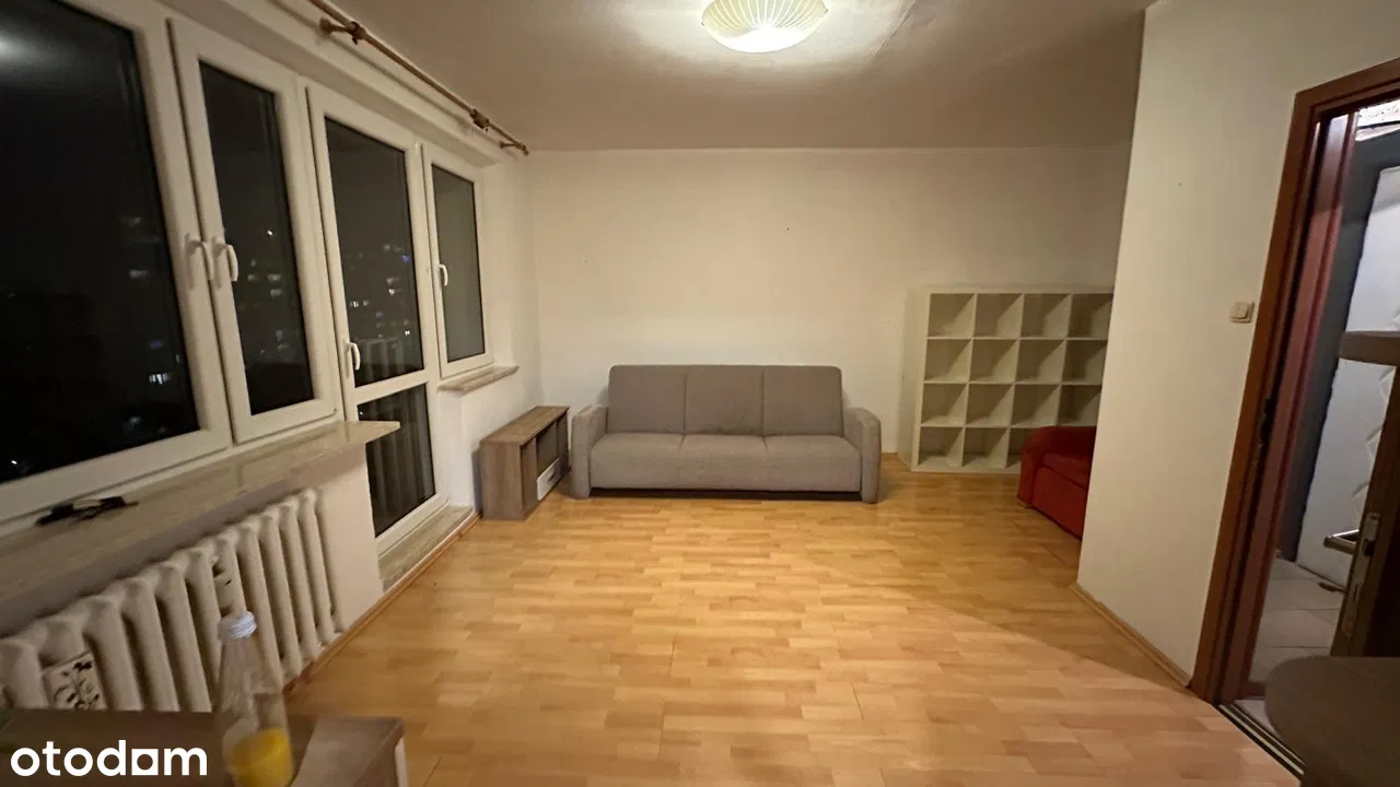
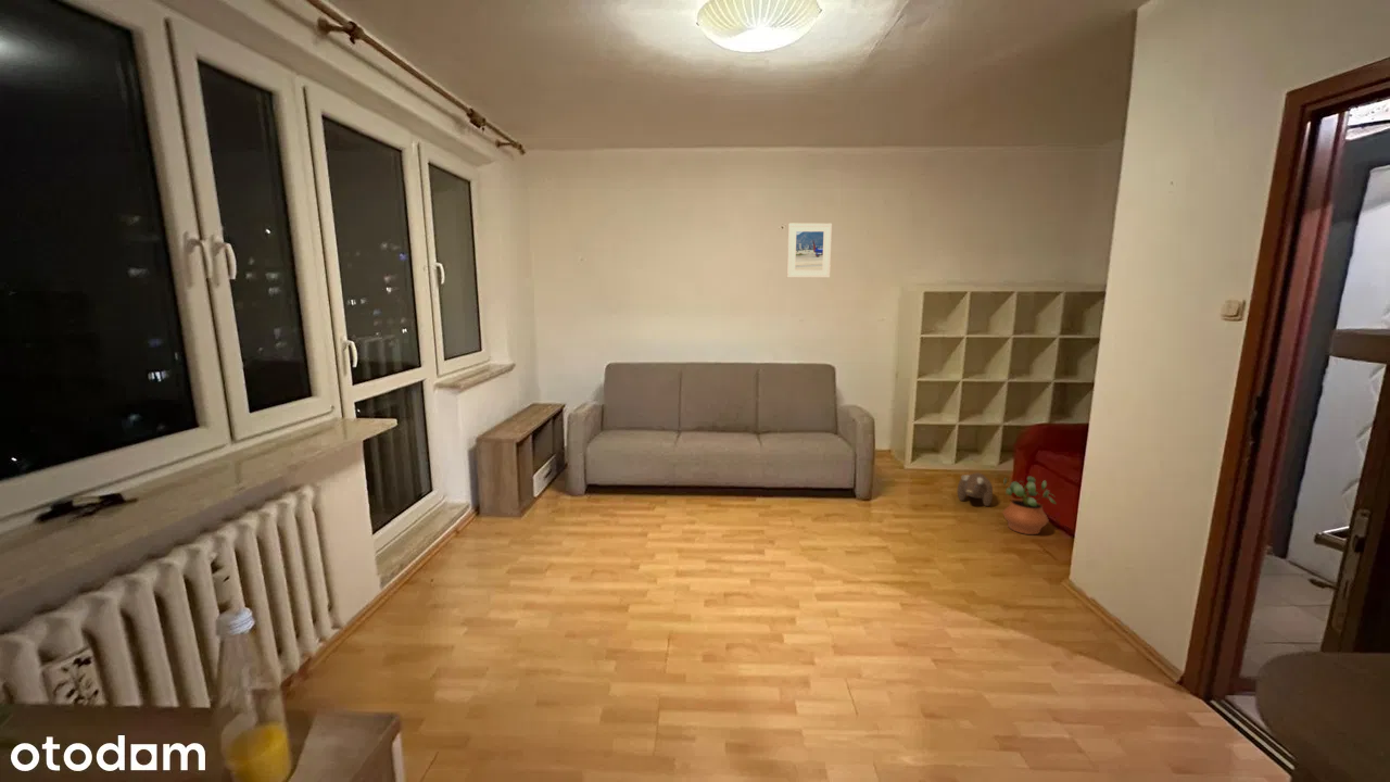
+ plush toy (975, 488)
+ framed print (809, 250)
+ potted plant (1031, 503)
